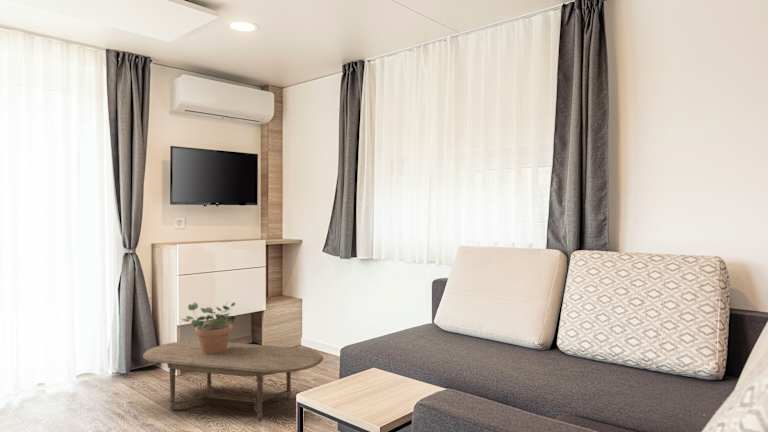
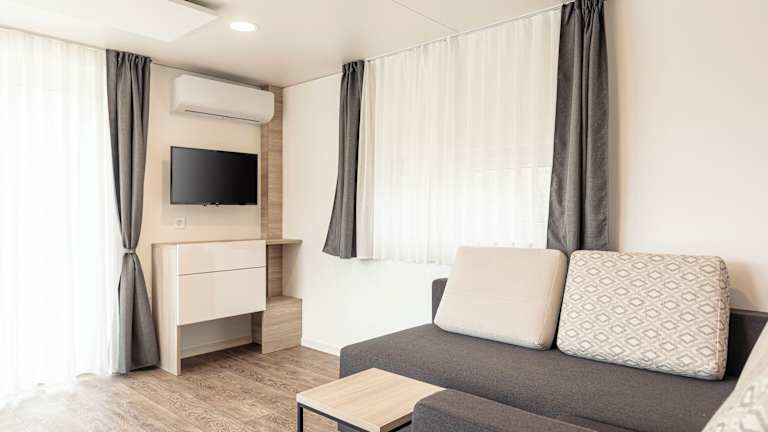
- coffee table (234, 375)
- potted plant (209, 327)
